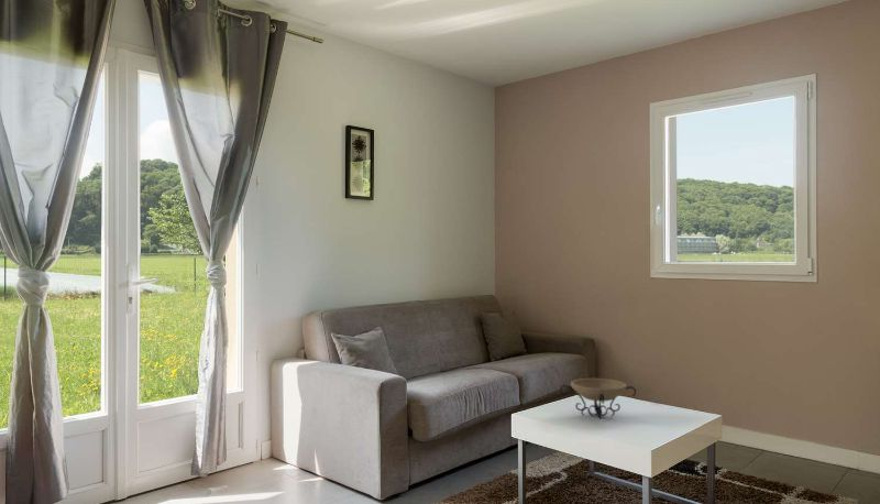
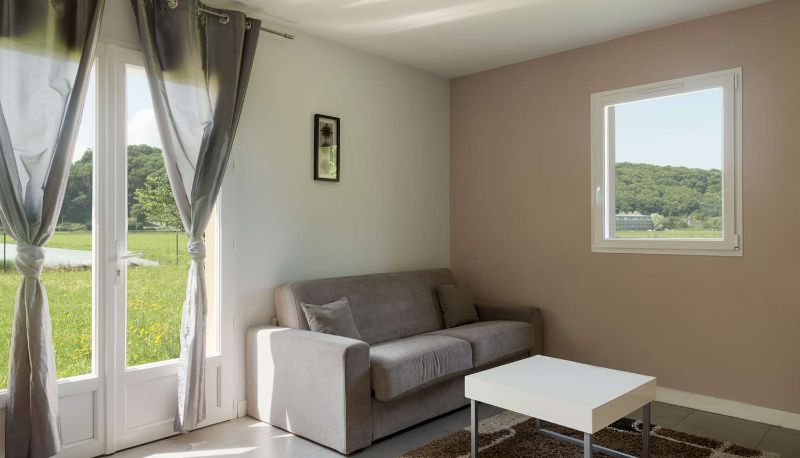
- decorative bowl (597, 399)
